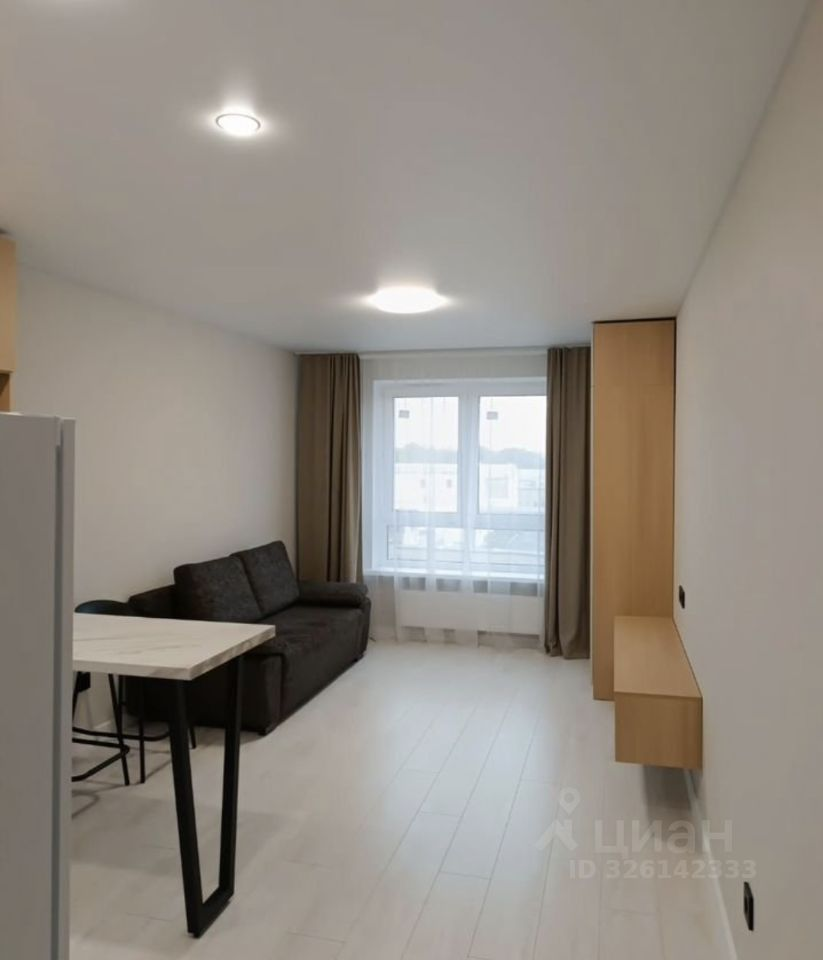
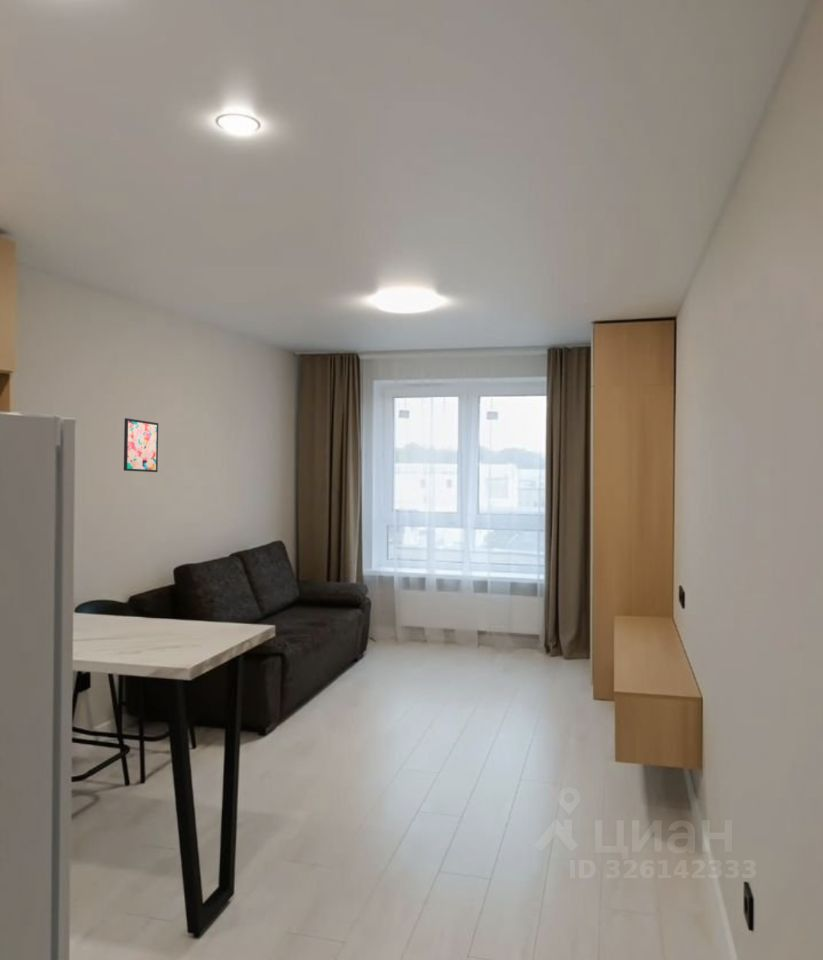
+ wall art (141, 446)
